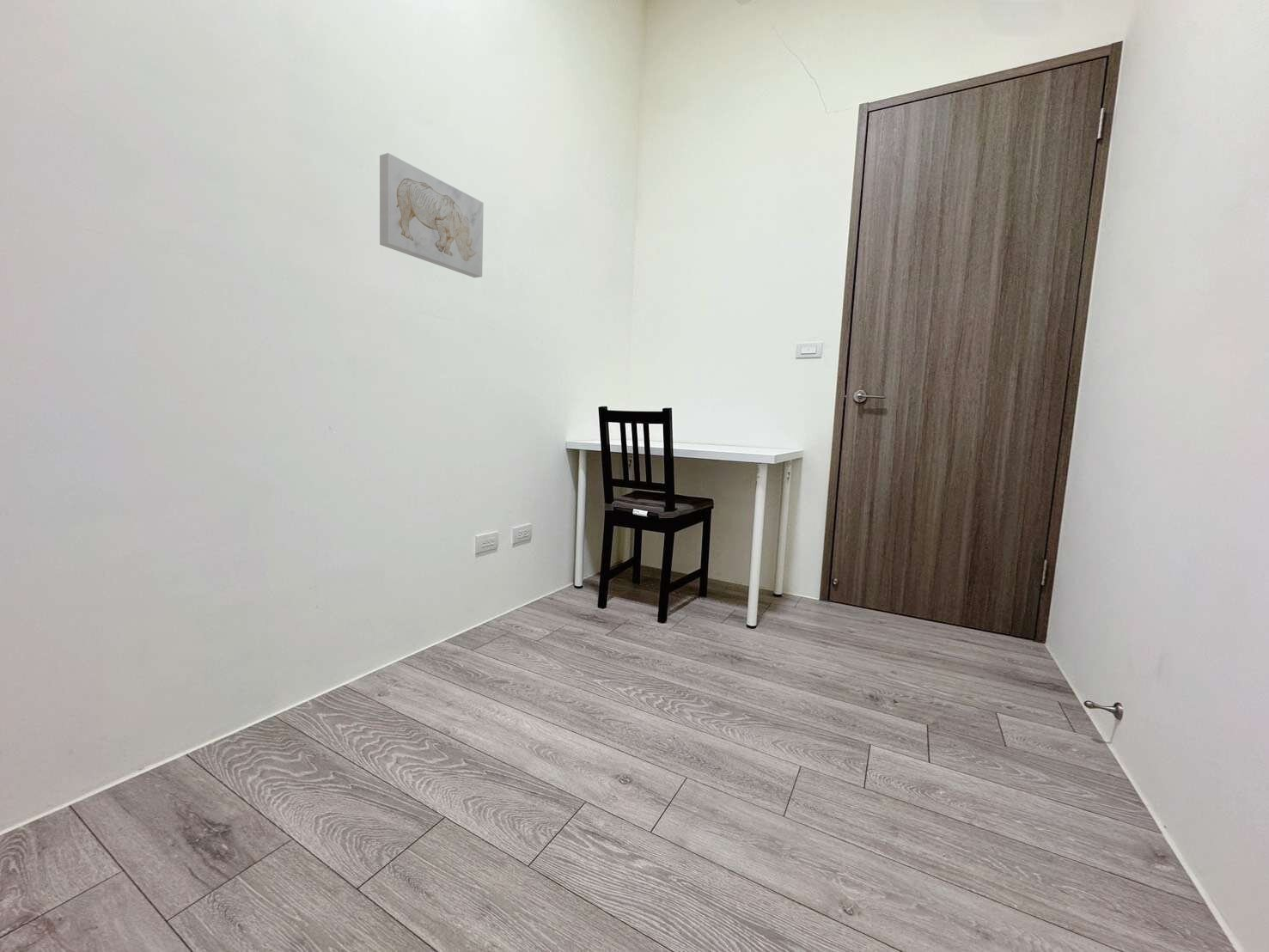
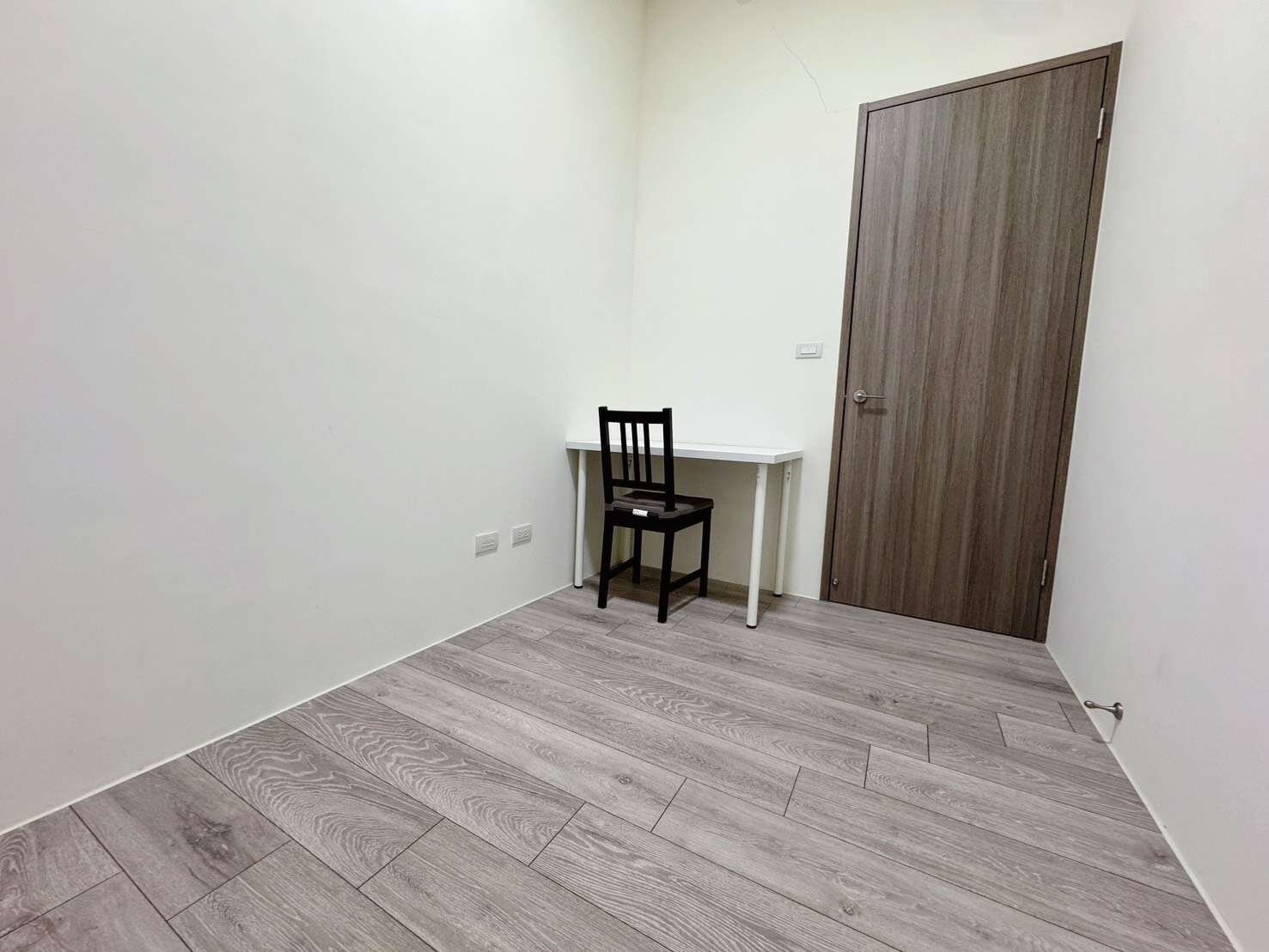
- wall art (436, 222)
